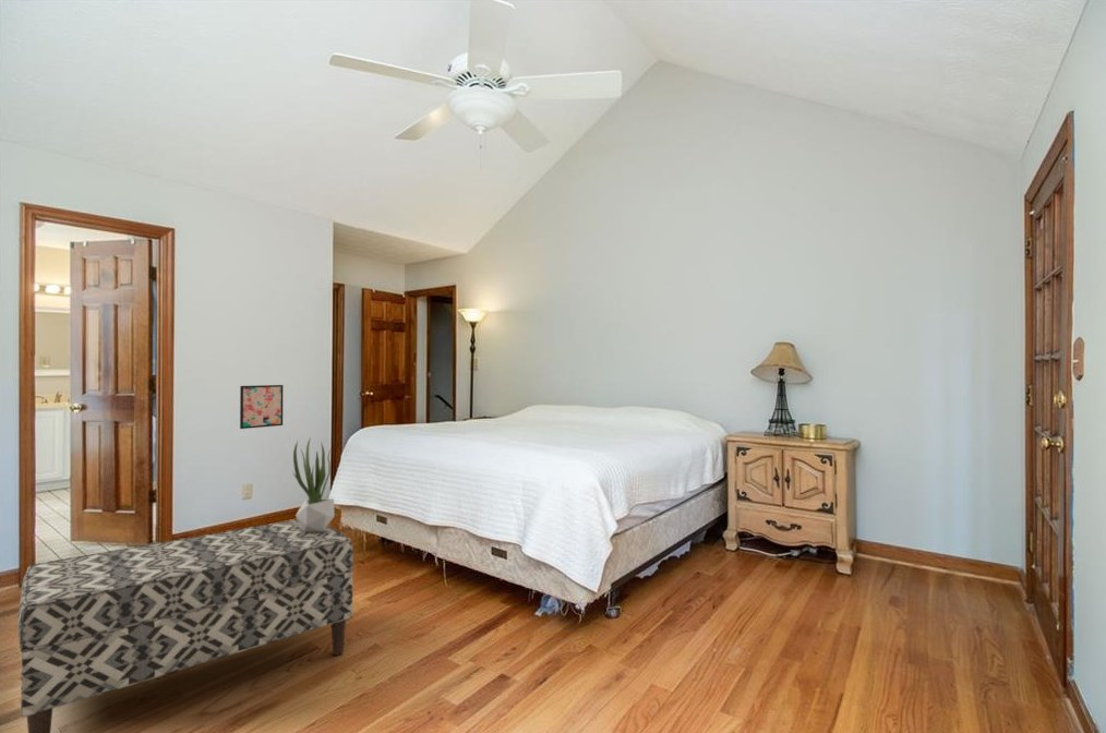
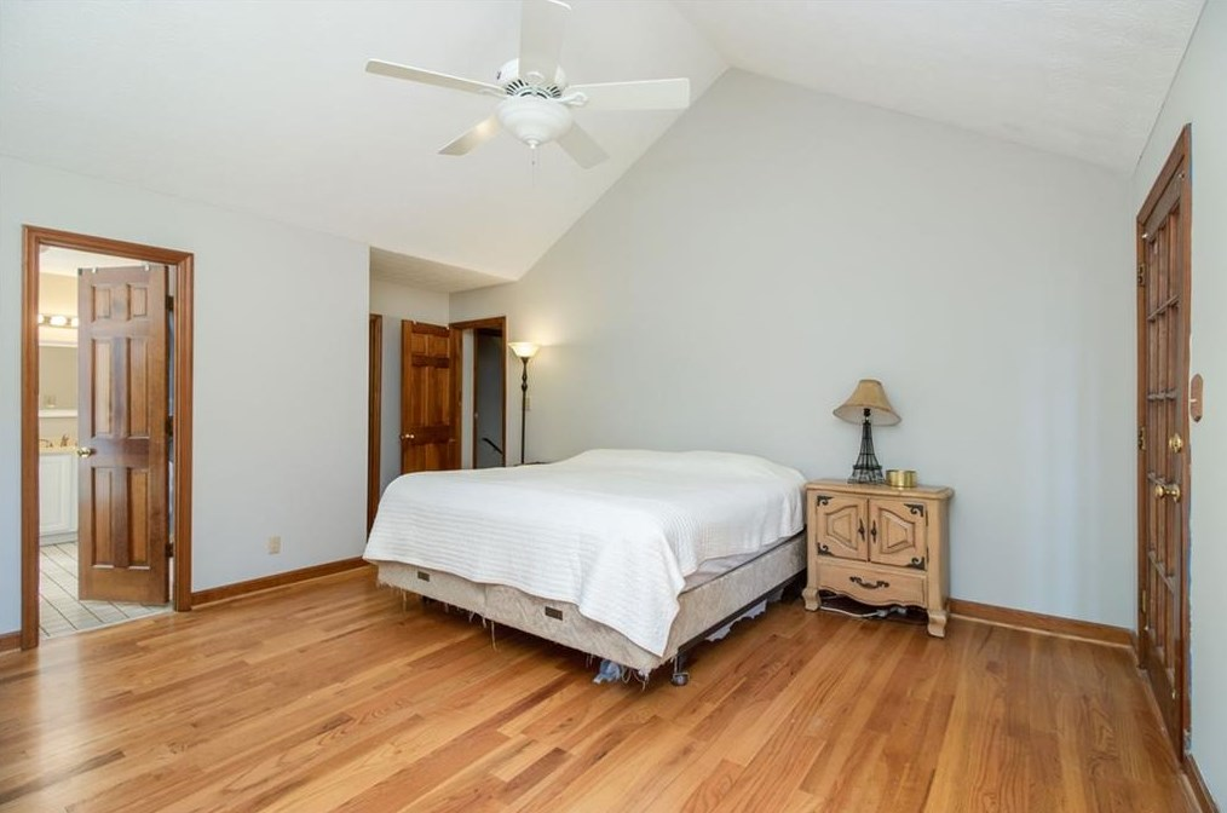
- bench (201, 612)
- potted plant (312, 484)
- wall art (262, 406)
